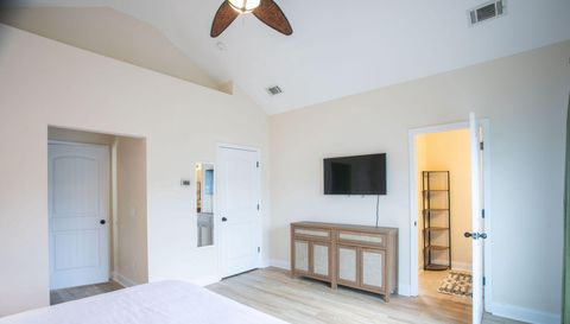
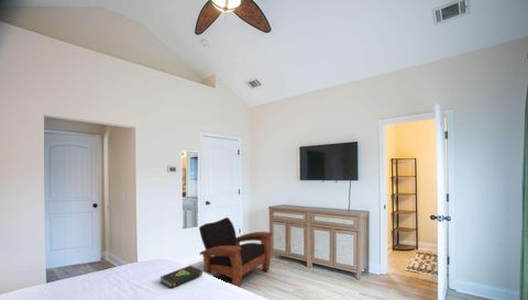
+ book (182, 276)
+ armchair (232, 248)
